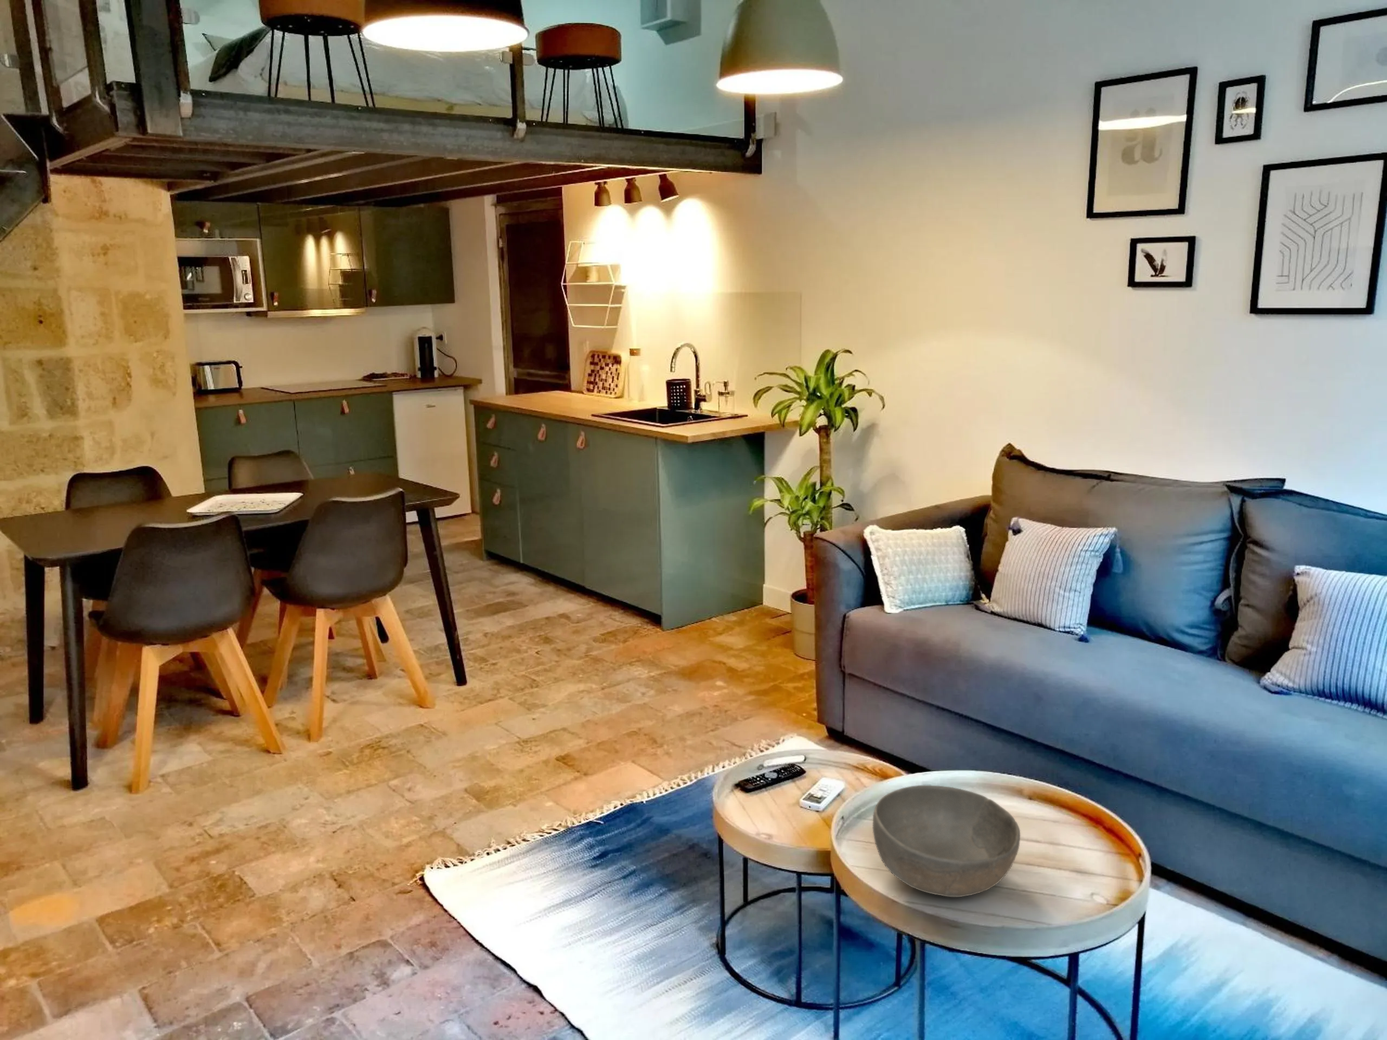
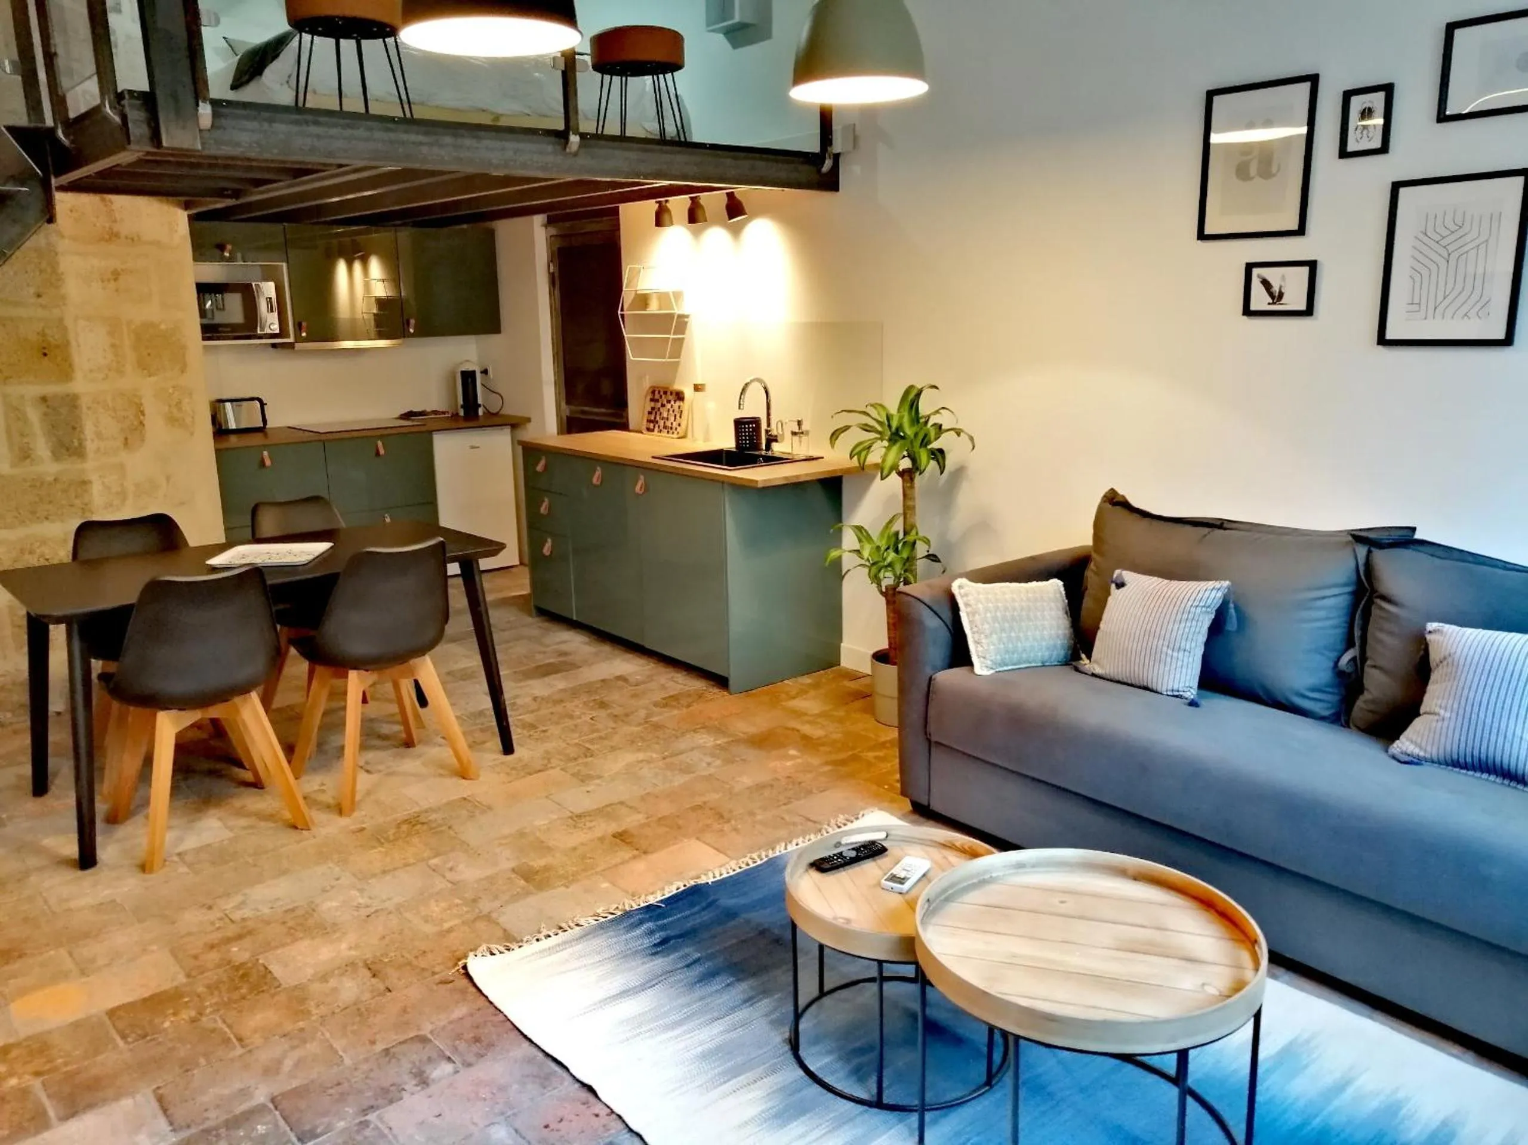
- bowl (945, 848)
